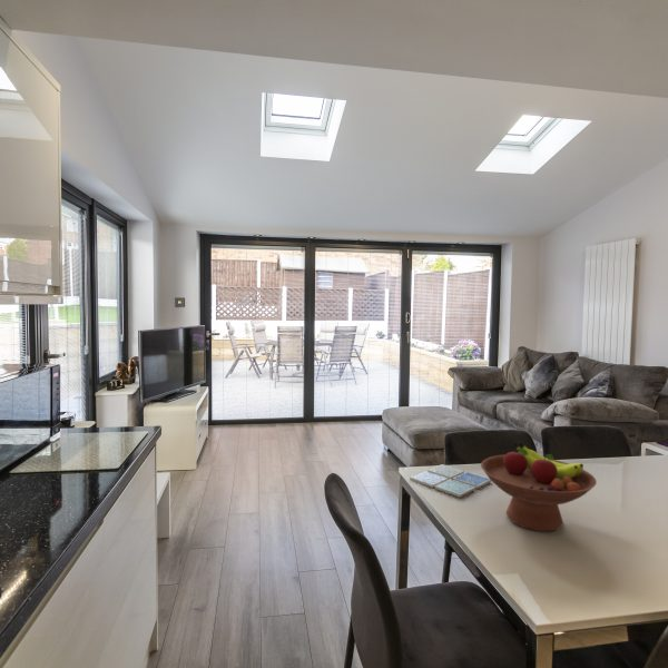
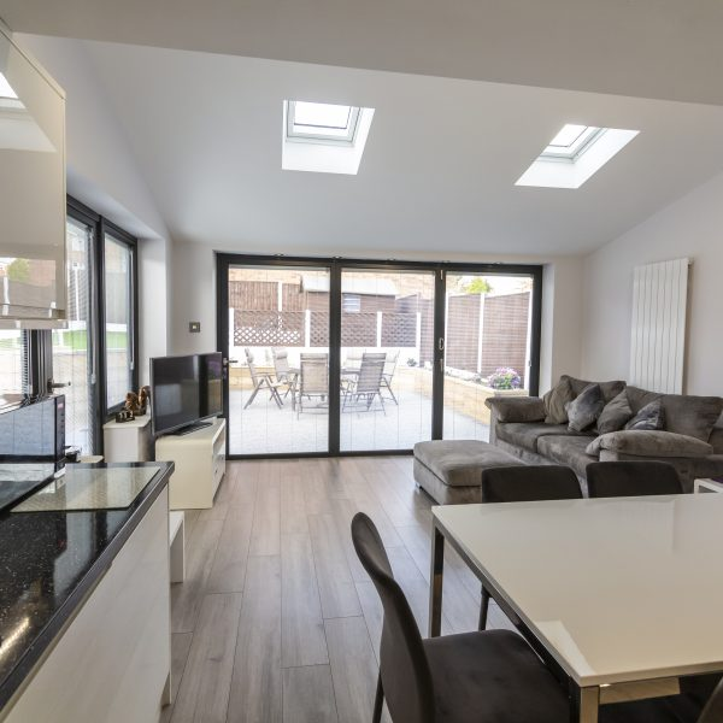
- fruit bowl (534, 485)
- drink coaster (450, 479)
